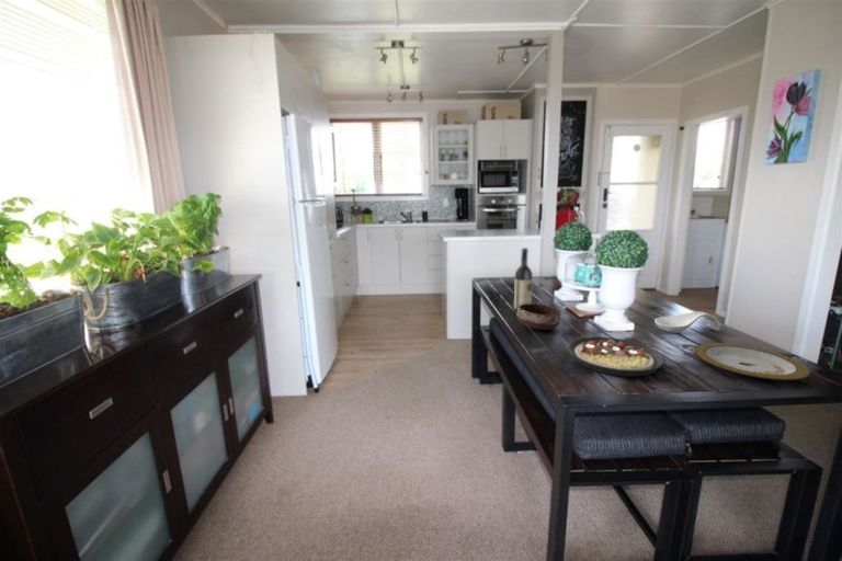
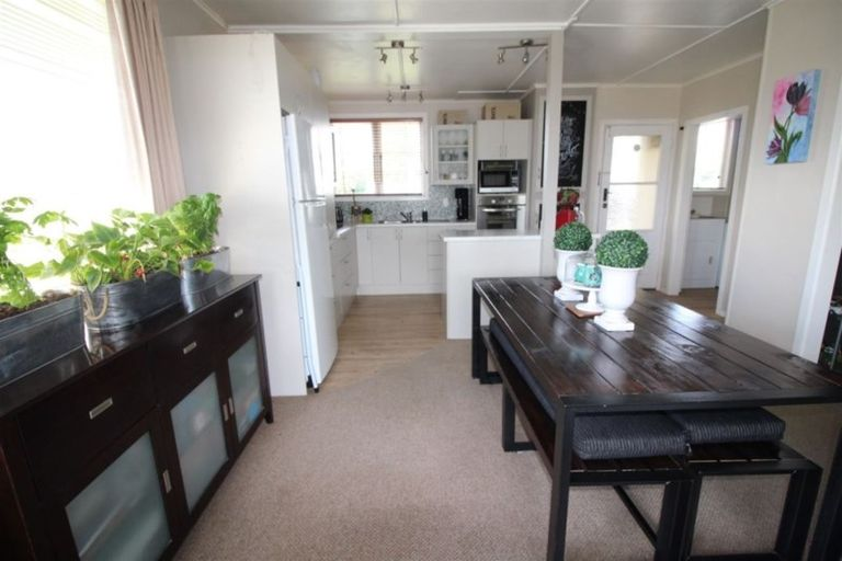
- plate (613, 353)
- spoon rest (686, 321)
- bowl (537, 317)
- plate (748, 362)
- wine bottle (523, 280)
